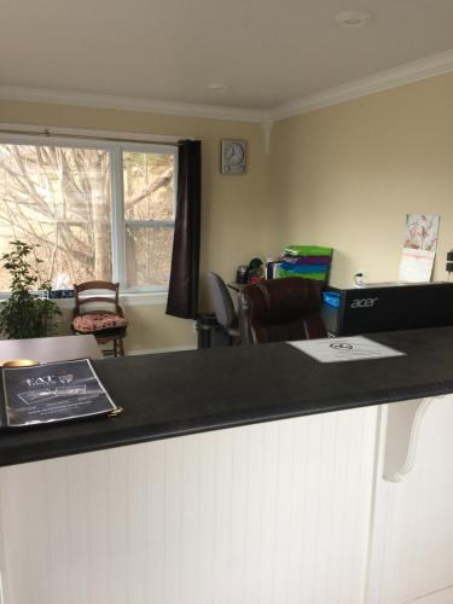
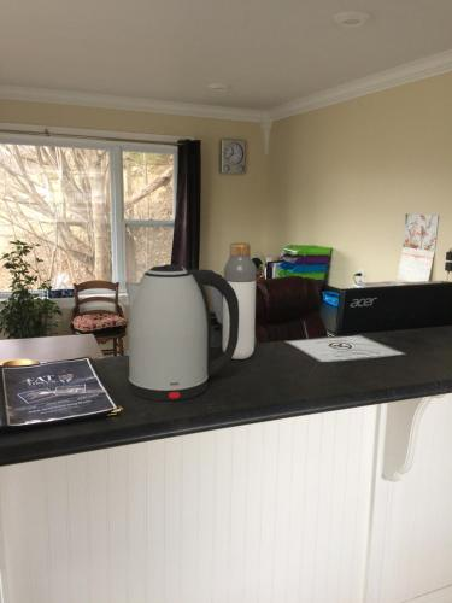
+ bottle (239, 300)
+ kettle (183, 326)
